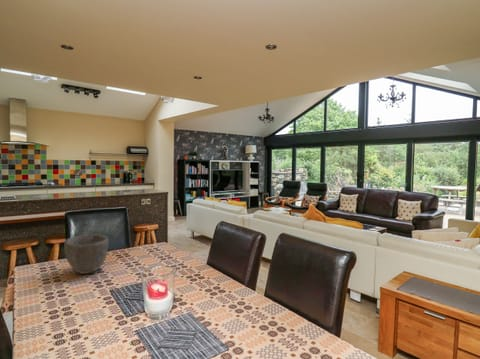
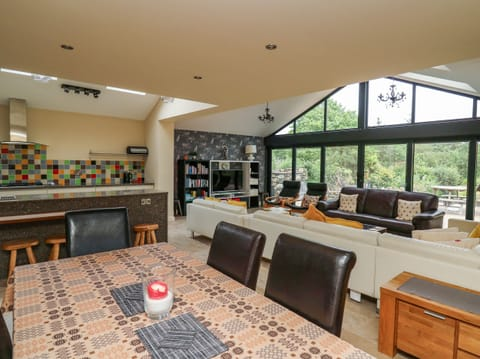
- bowl (87, 255)
